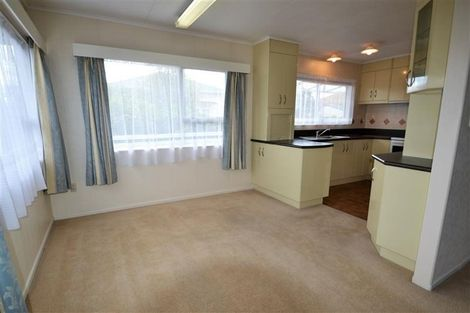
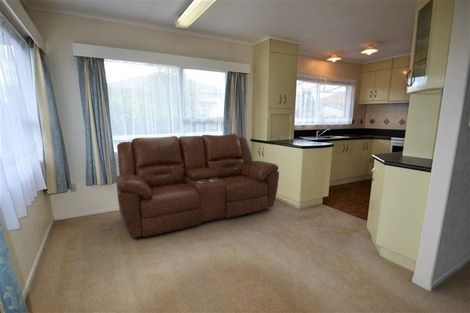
+ sofa (200, 174)
